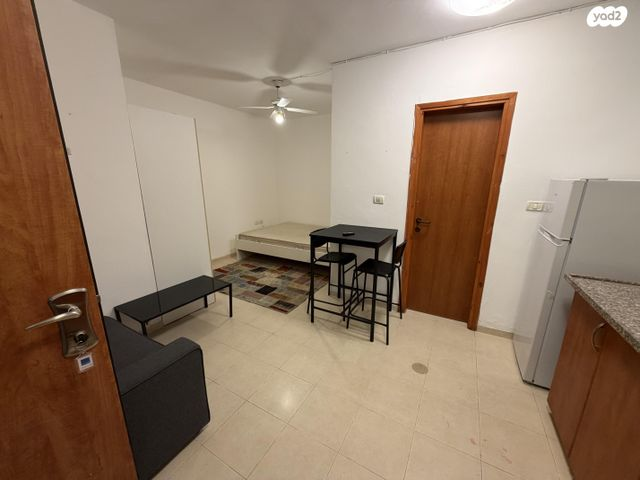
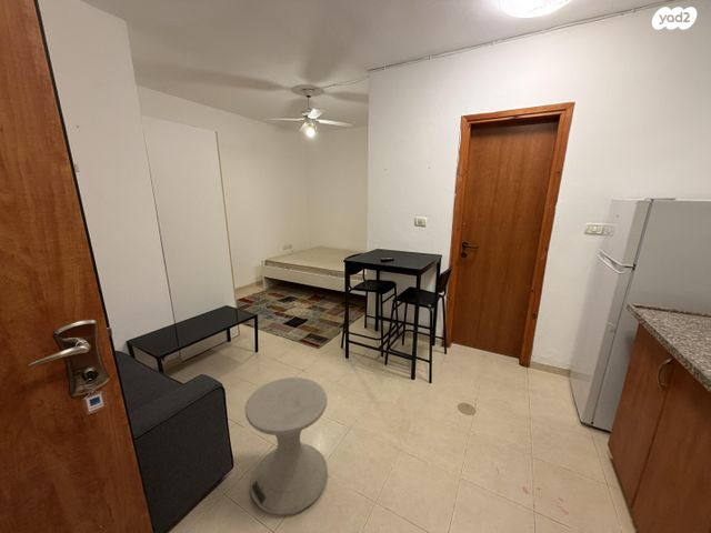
+ side table (289, 439)
